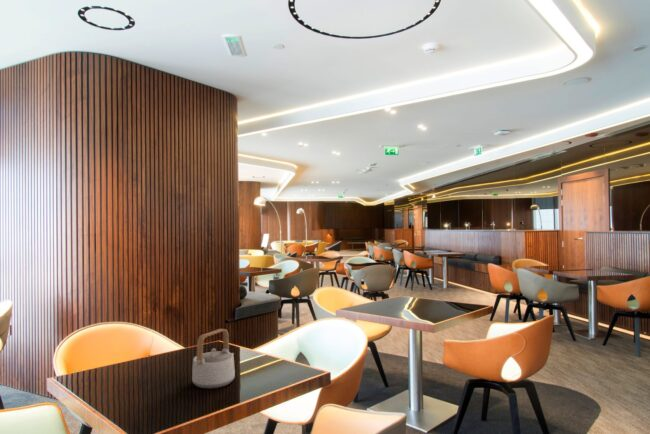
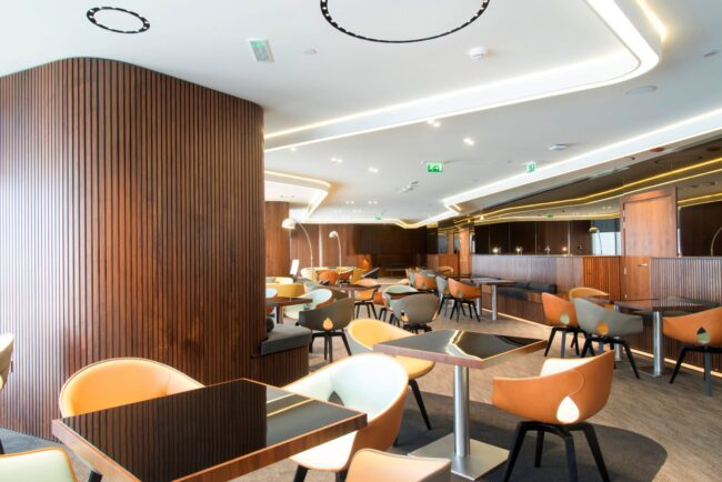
- teapot (216, 355)
